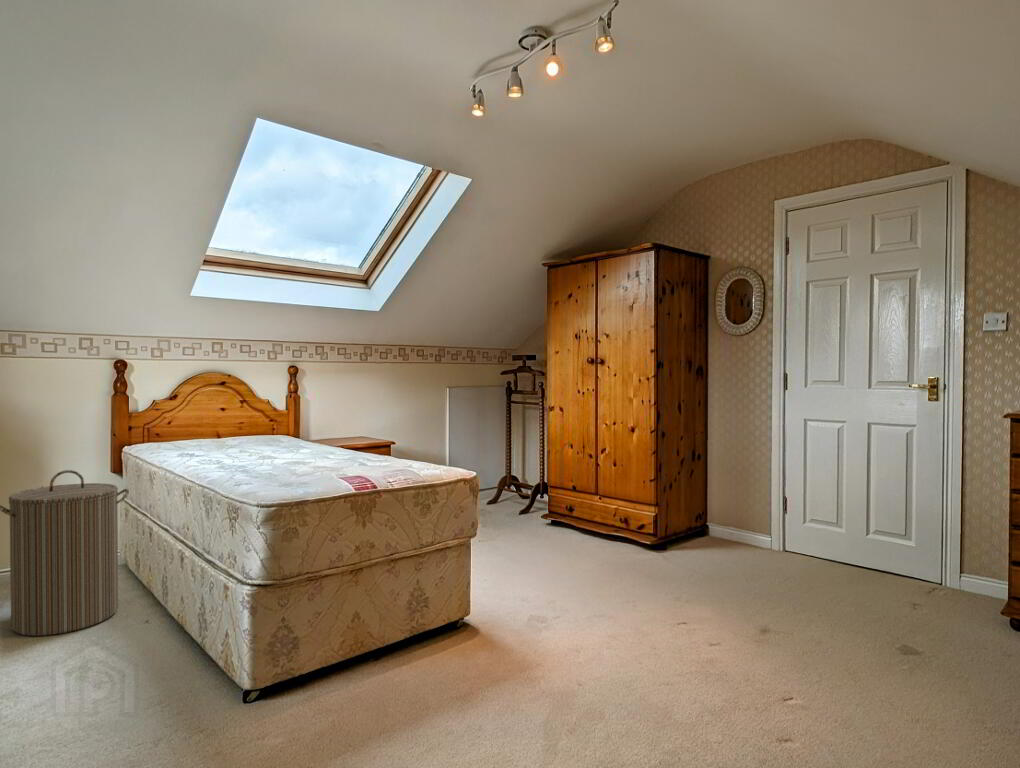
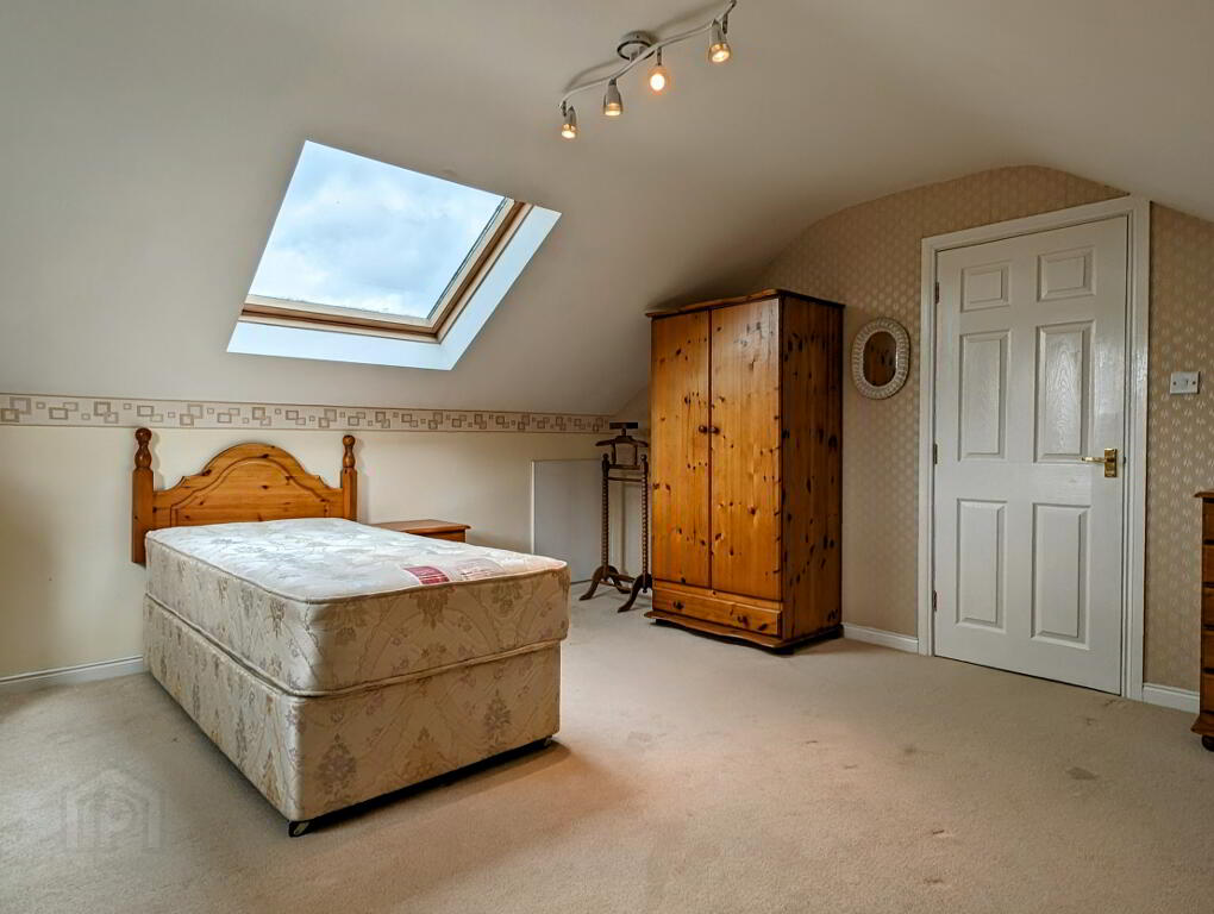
- laundry hamper (65, 544)
